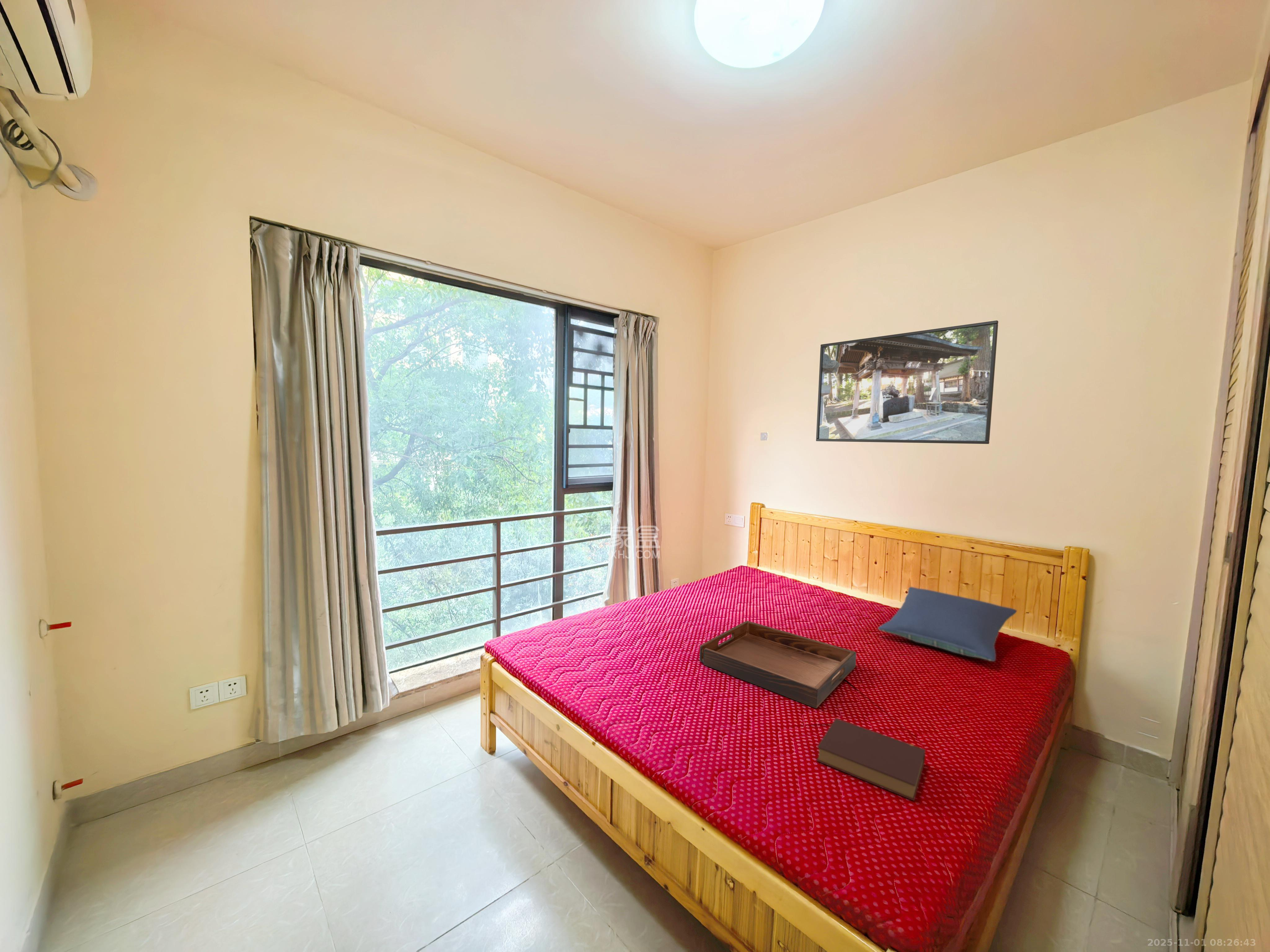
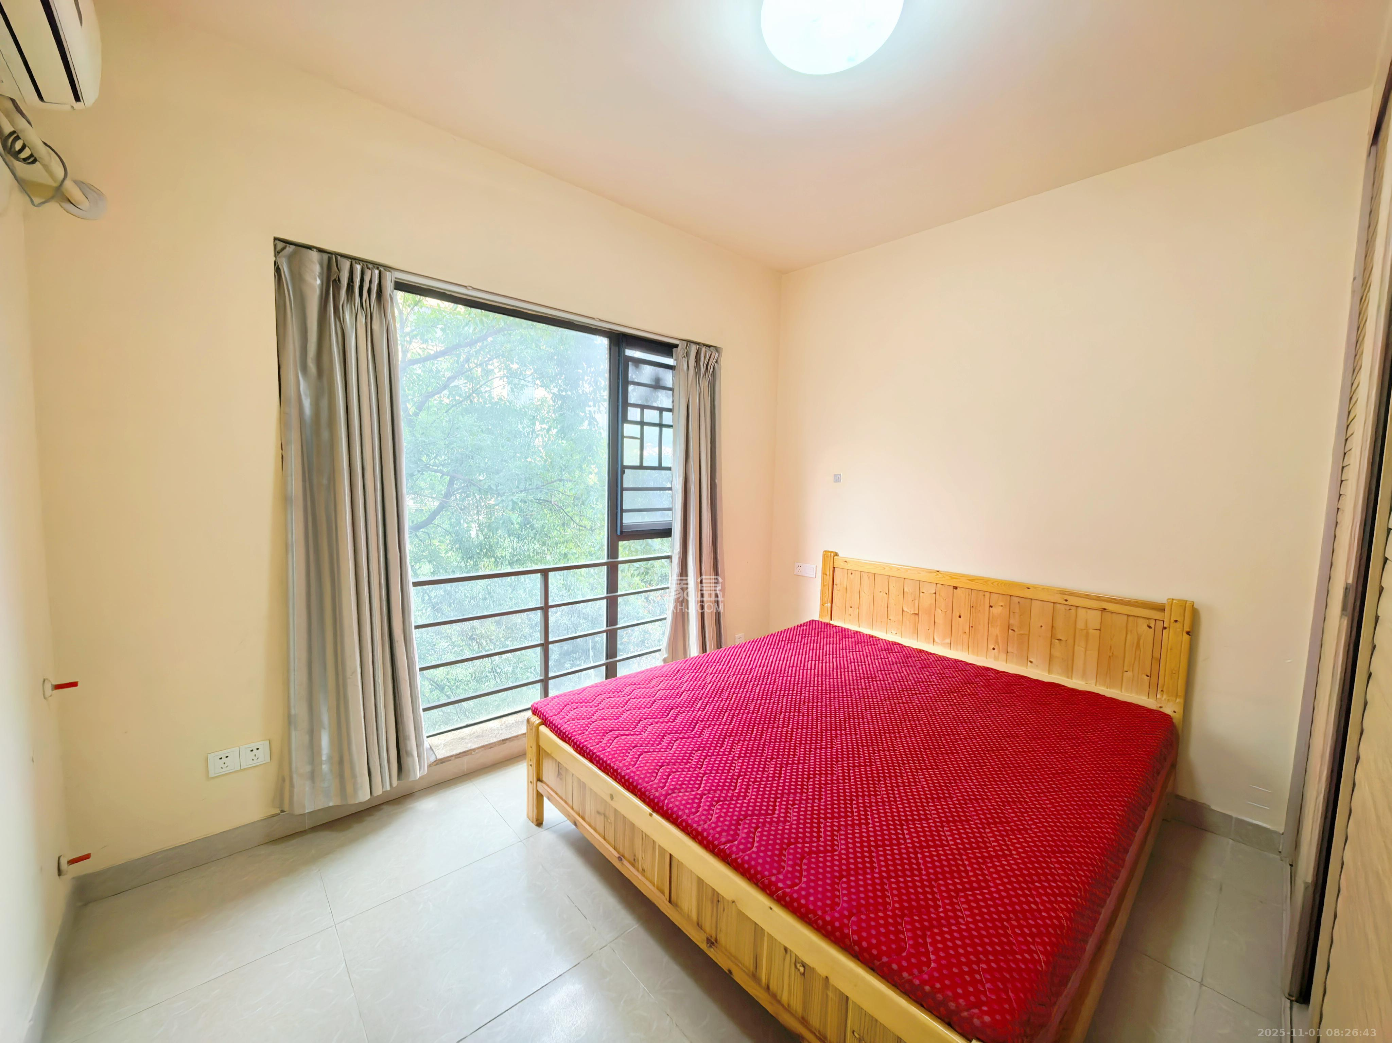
- book (871, 755)
- serving tray (776, 657)
- pillow (946, 620)
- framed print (895, 389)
